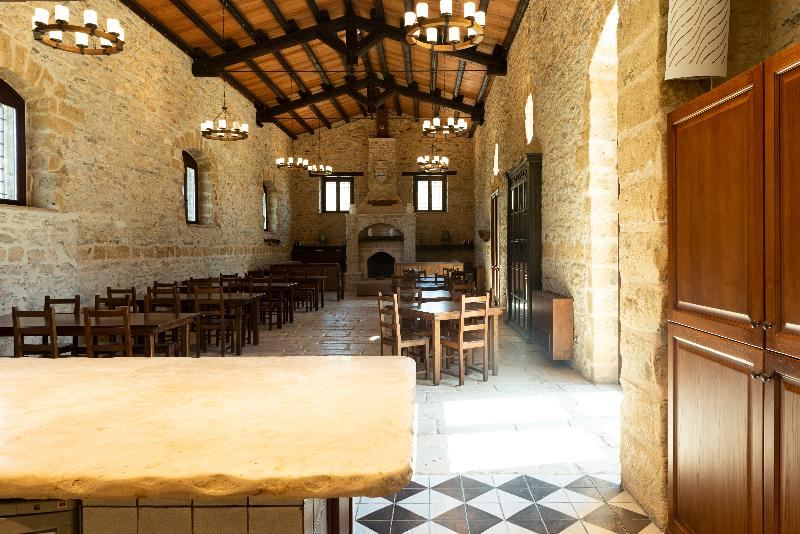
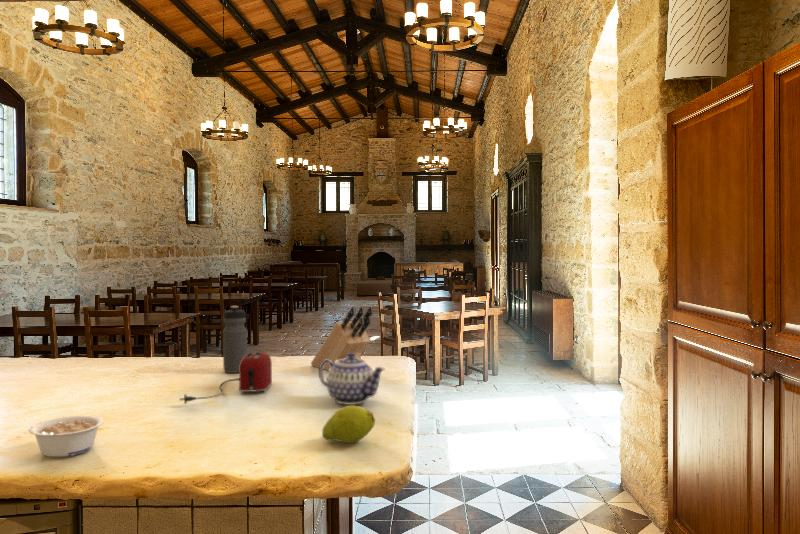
+ teapot (351, 376)
+ toaster (231, 379)
+ knife block (343, 336)
+ water bottle (235, 338)
+ legume (68, 435)
+ fruit (345, 422)
